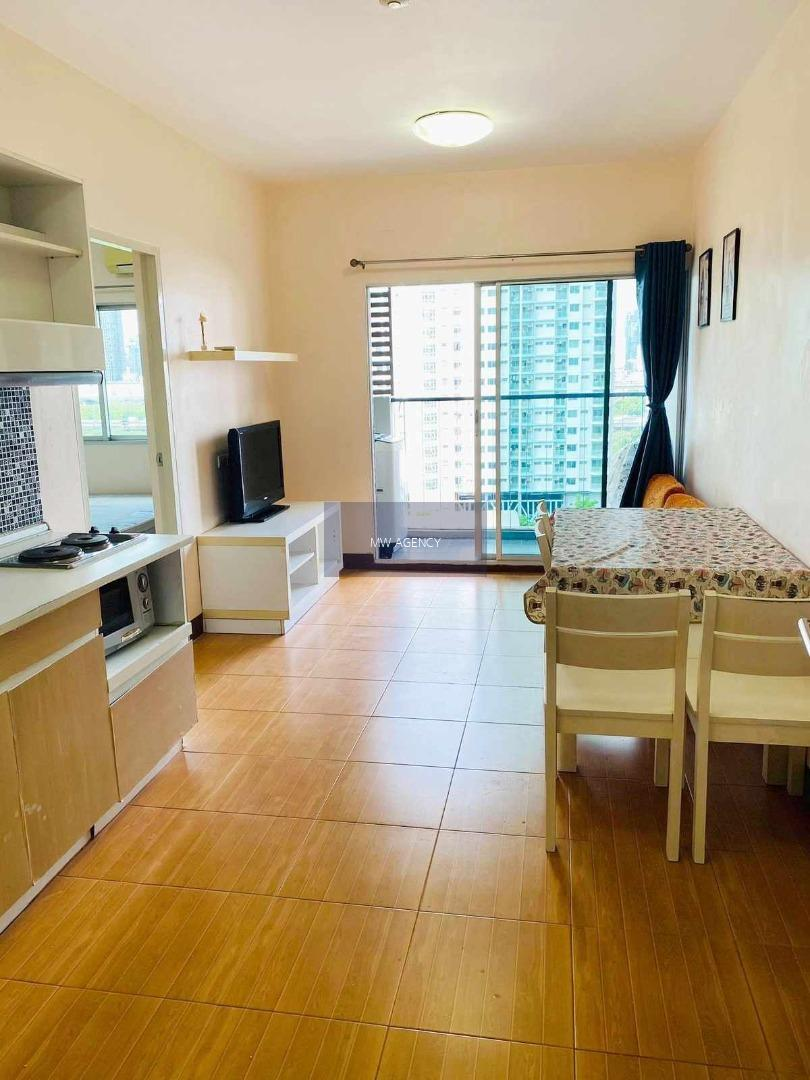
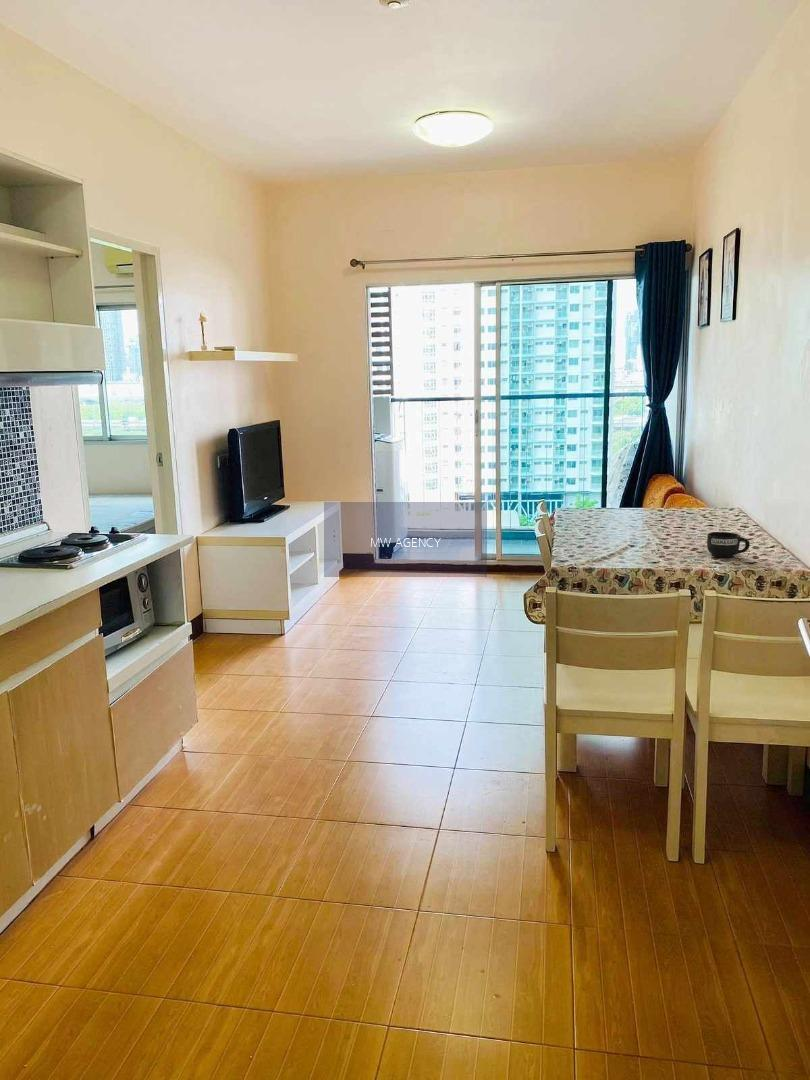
+ mug (728, 545)
